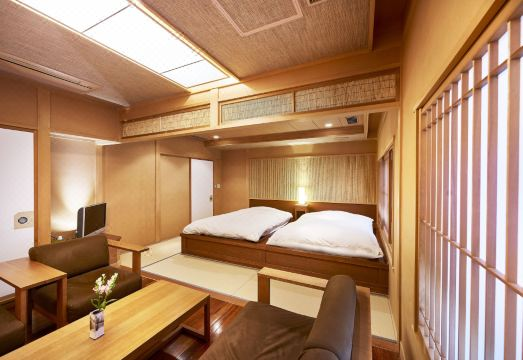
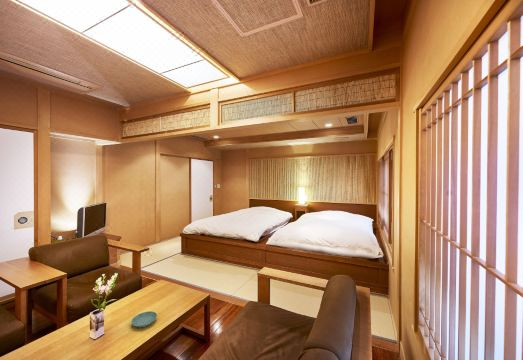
+ saucer (144, 320)
